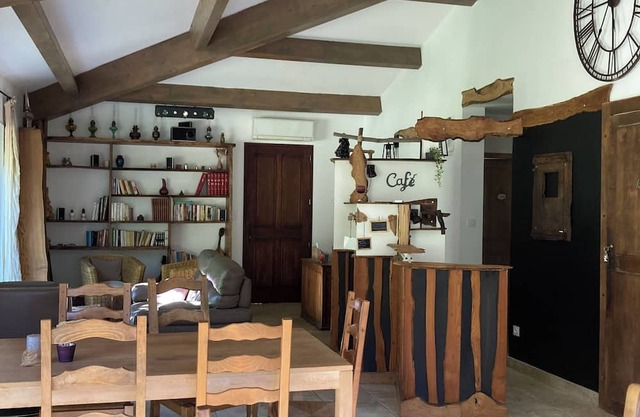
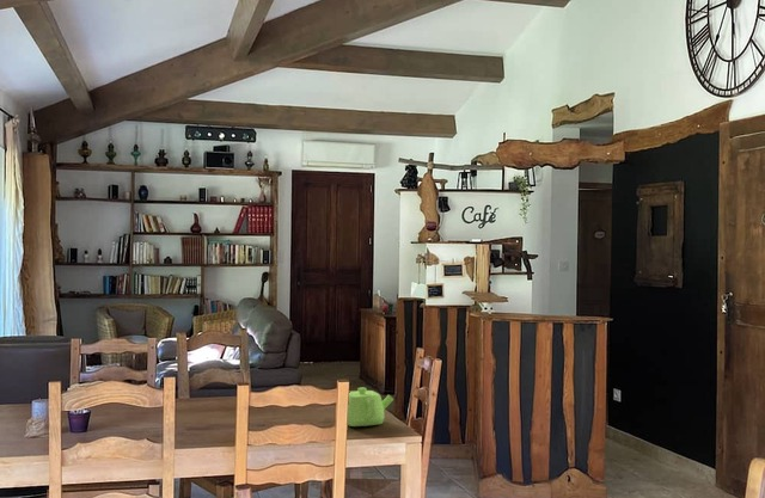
+ teapot (369, 406)
